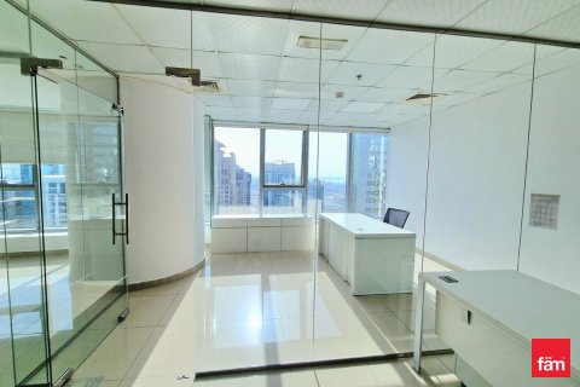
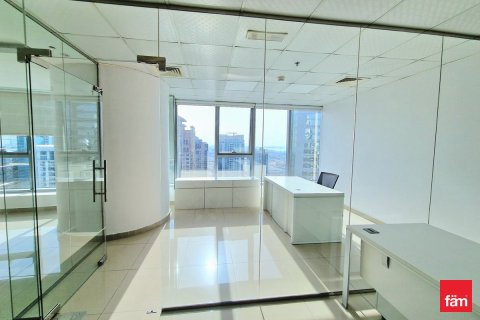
- calendar (544, 207)
